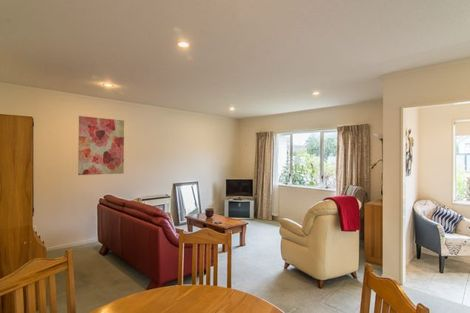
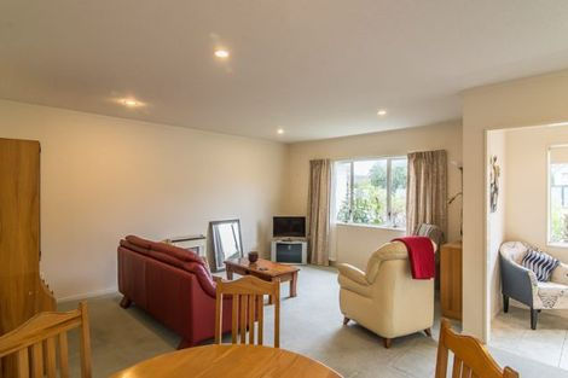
- wall art (102, 146)
